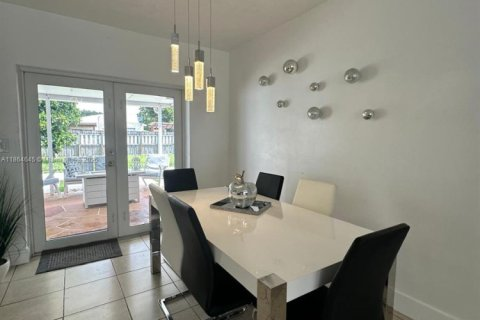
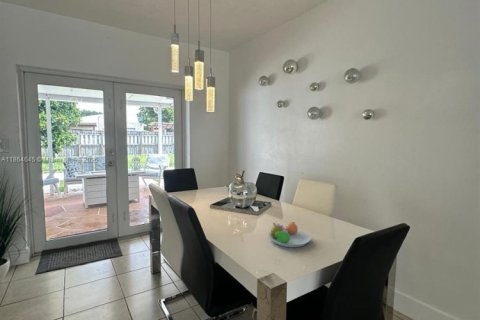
+ fruit bowl (287, 232)
